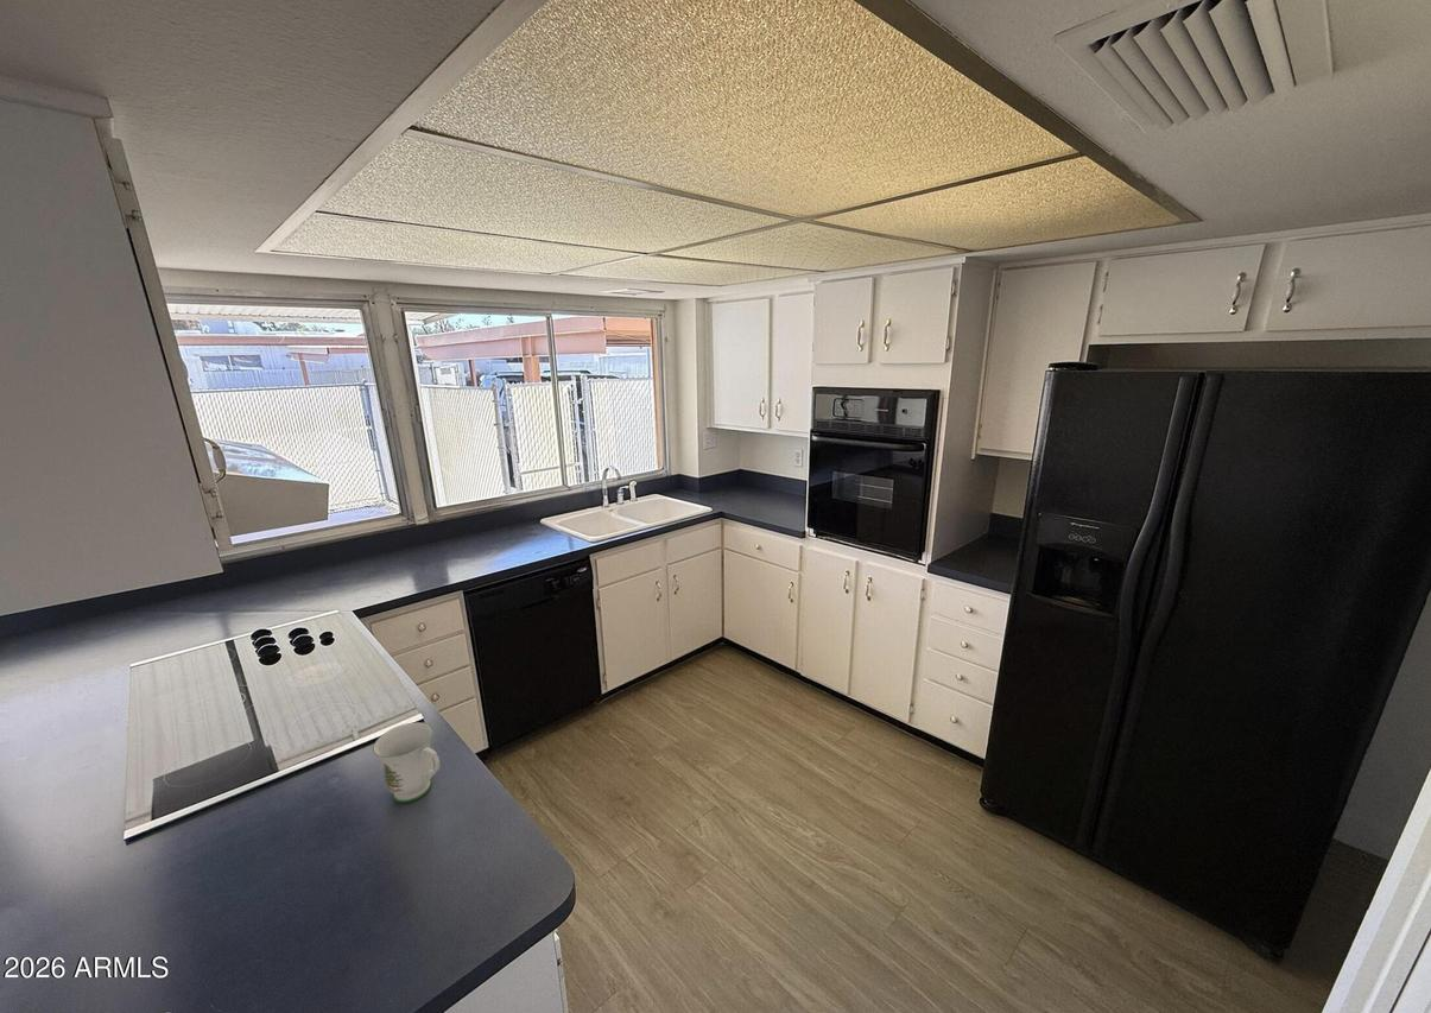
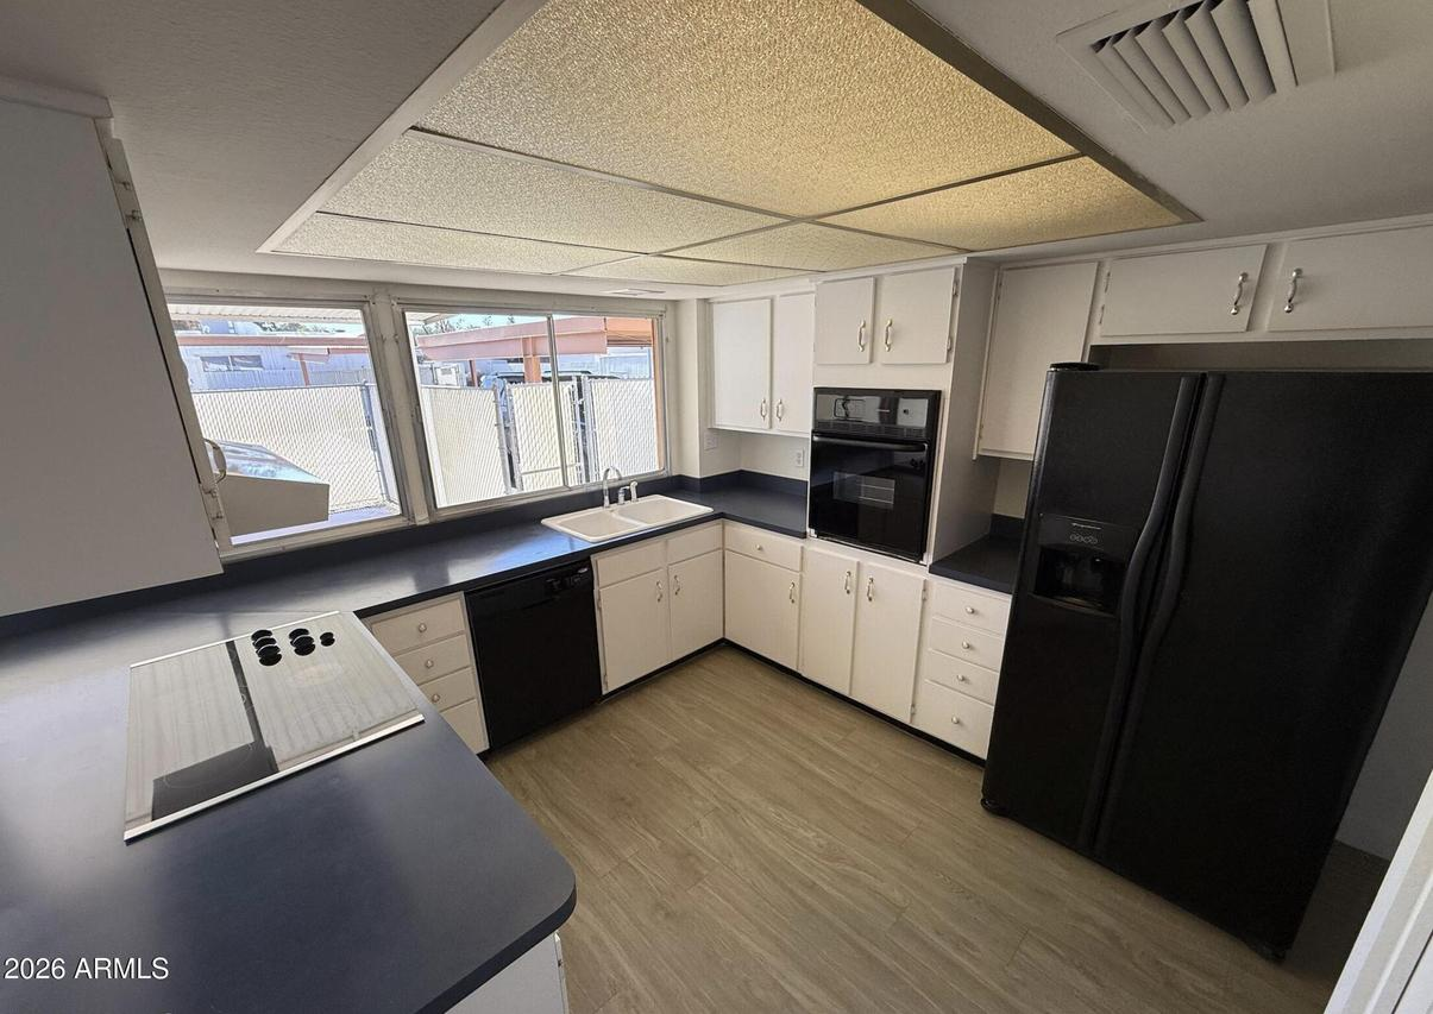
- mug (414, 767)
